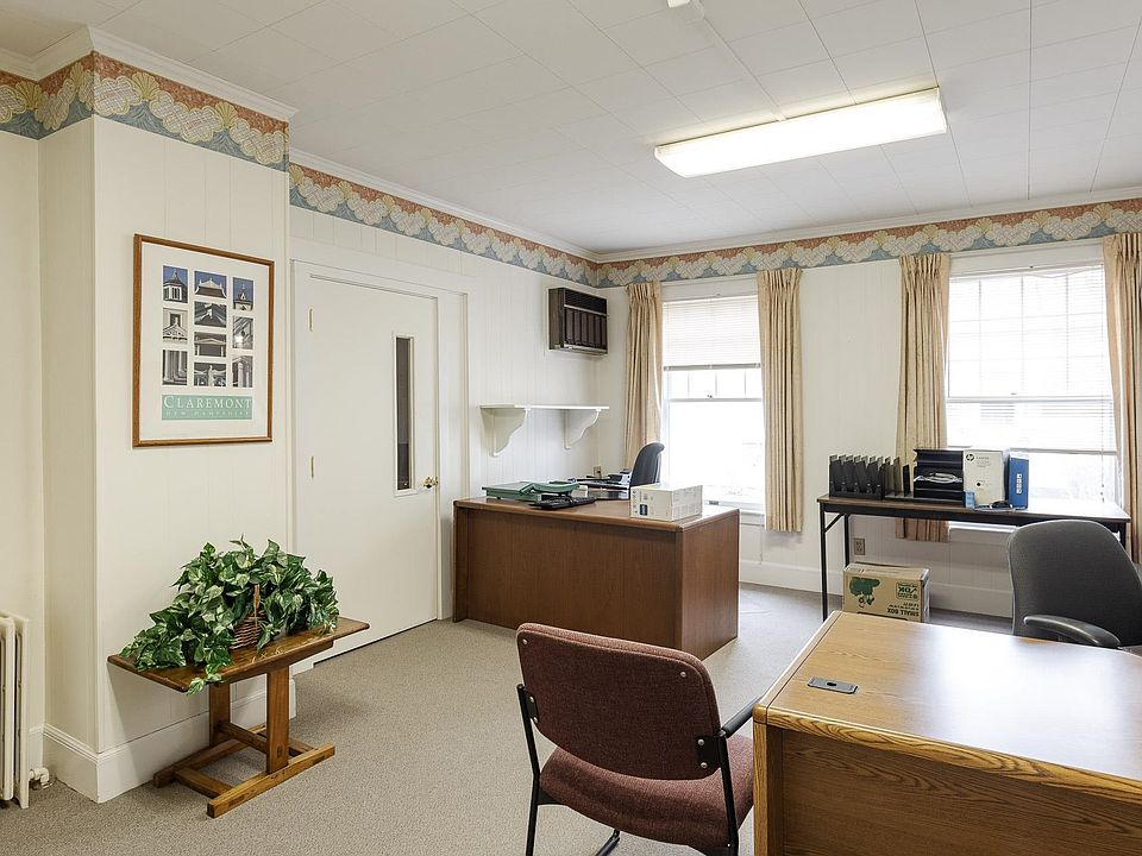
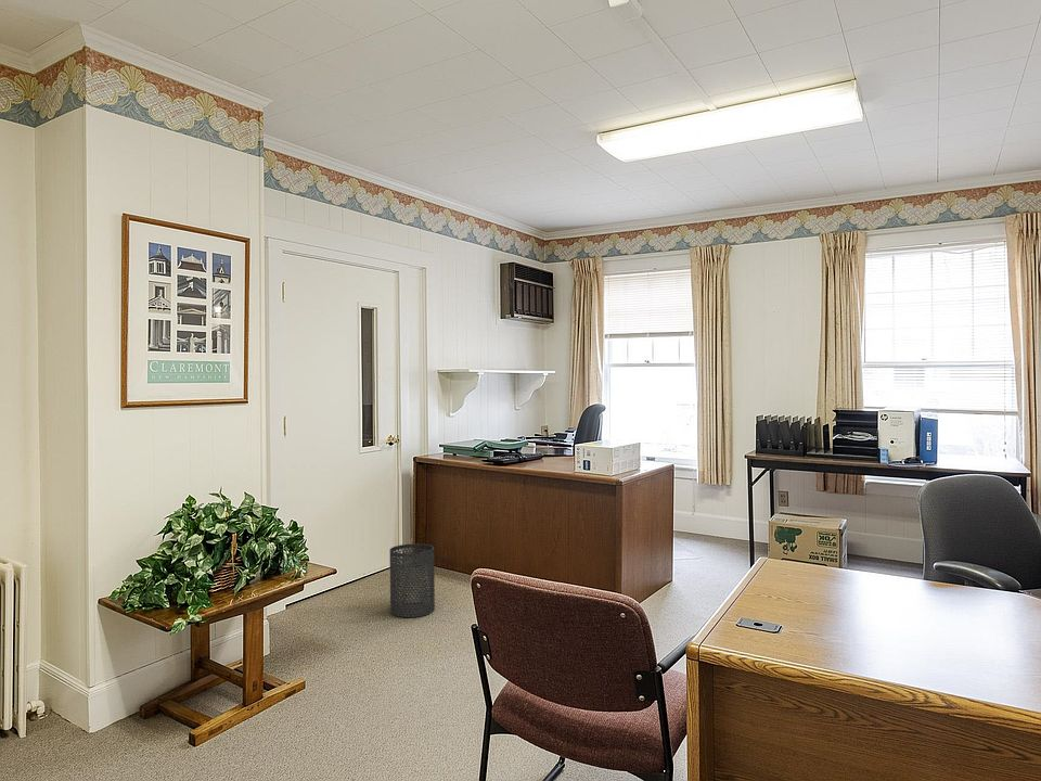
+ trash can (412, 579)
